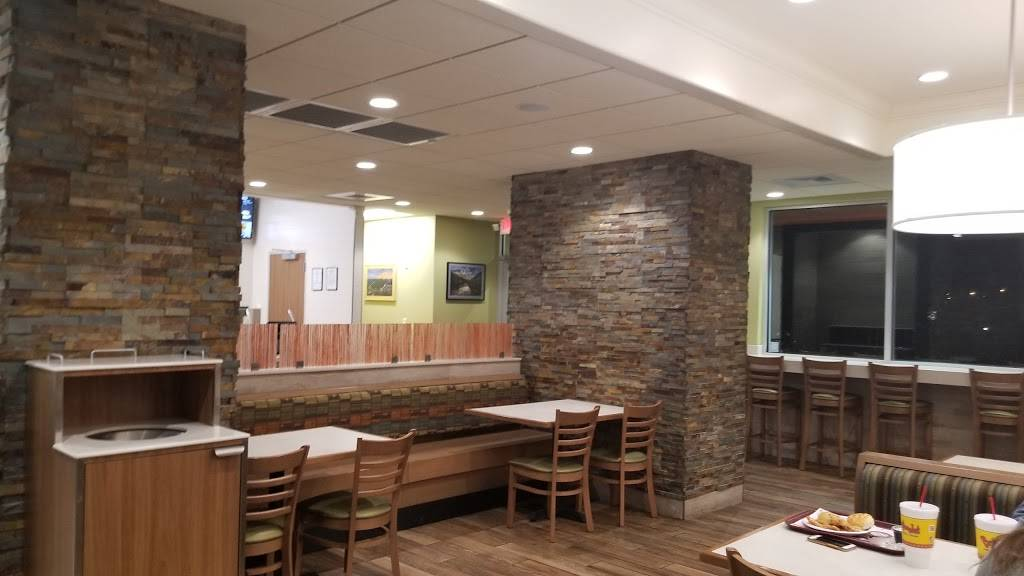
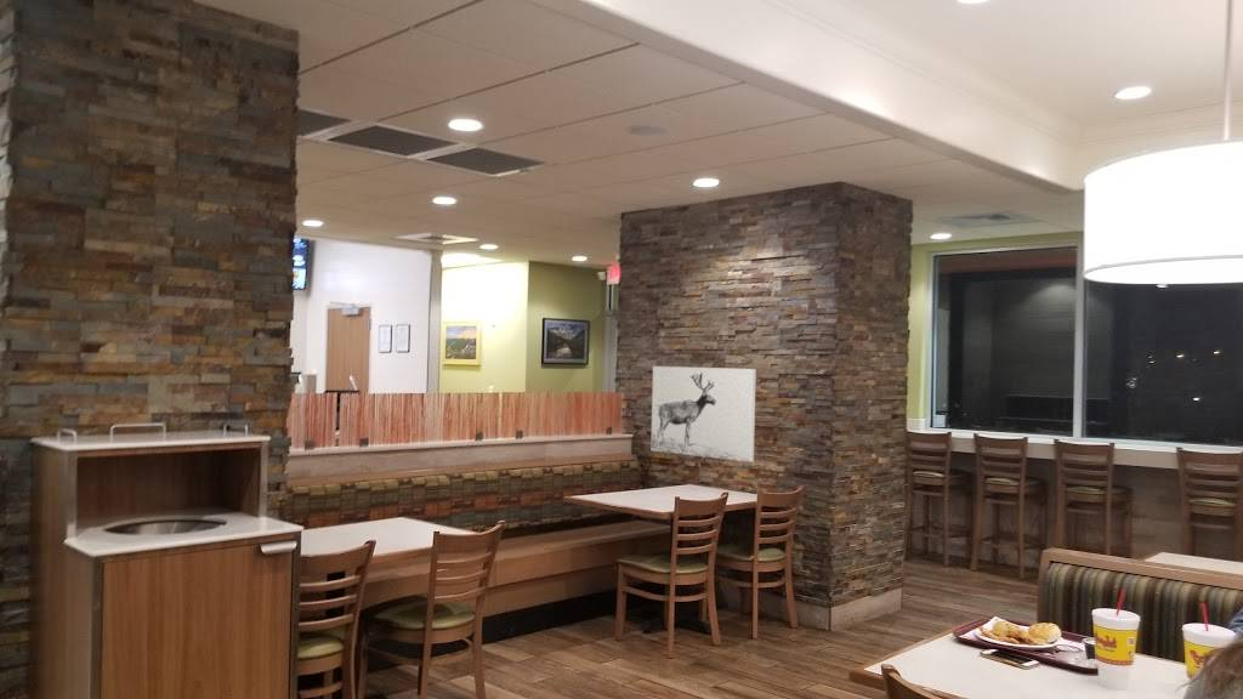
+ wall art (700, 411)
